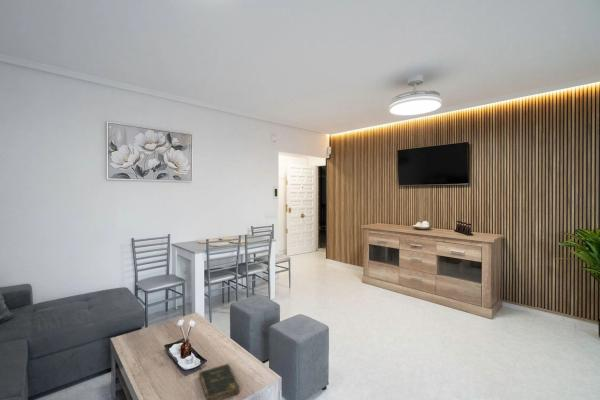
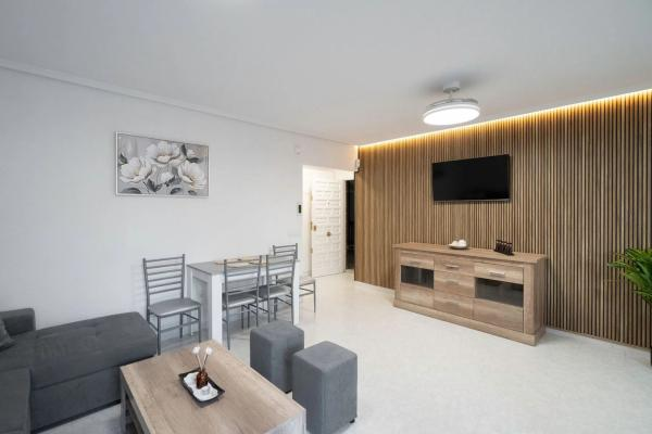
- bible (218, 381)
